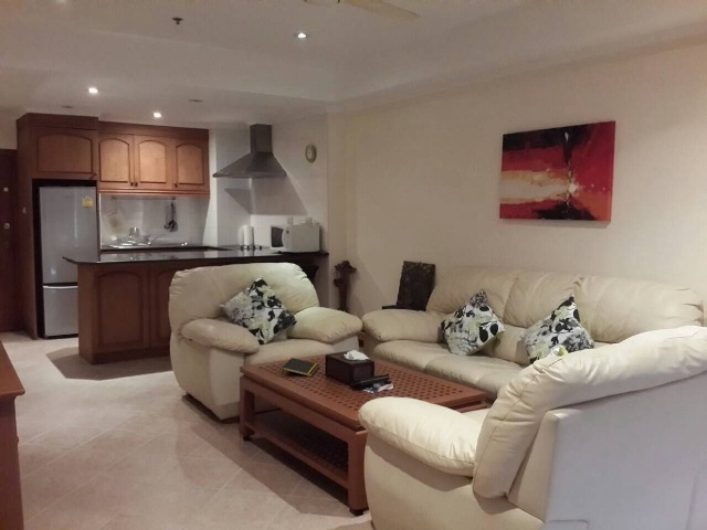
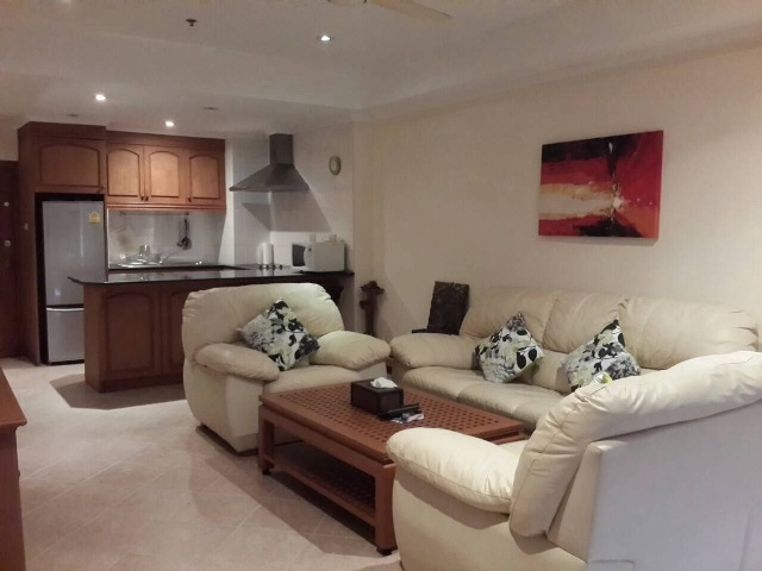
- notepad (300, 367)
